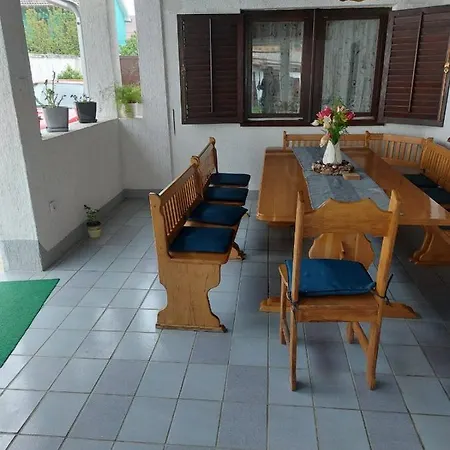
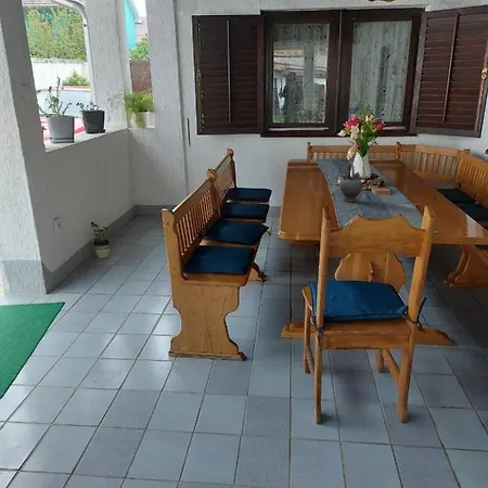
+ teapot (350, 181)
